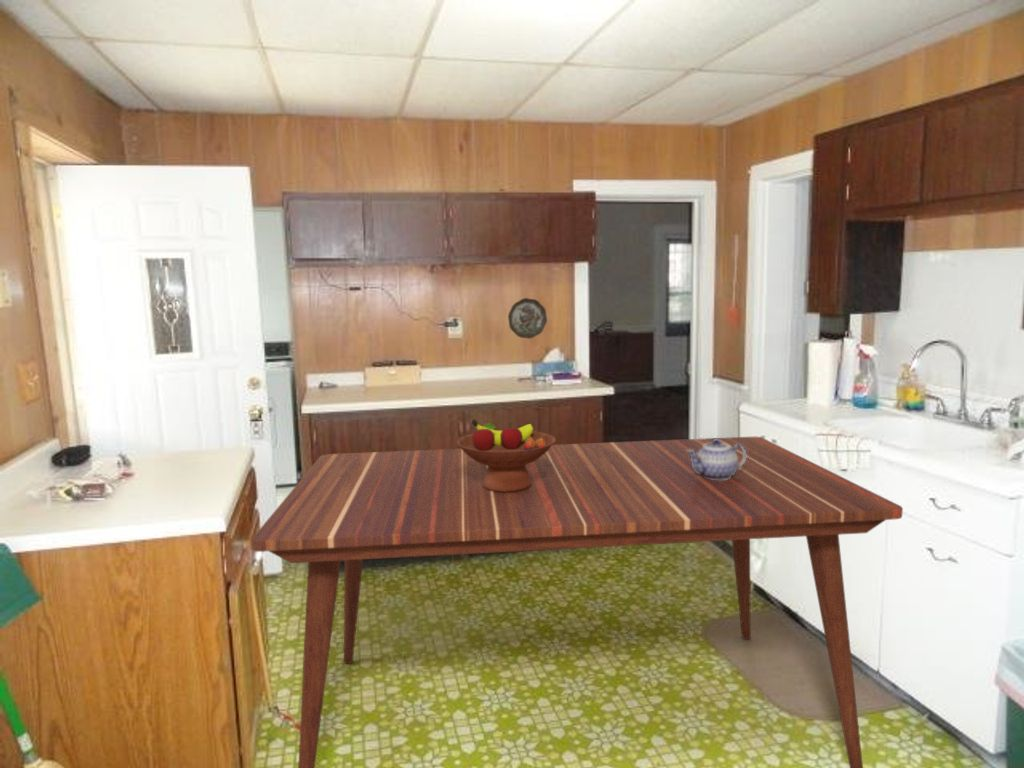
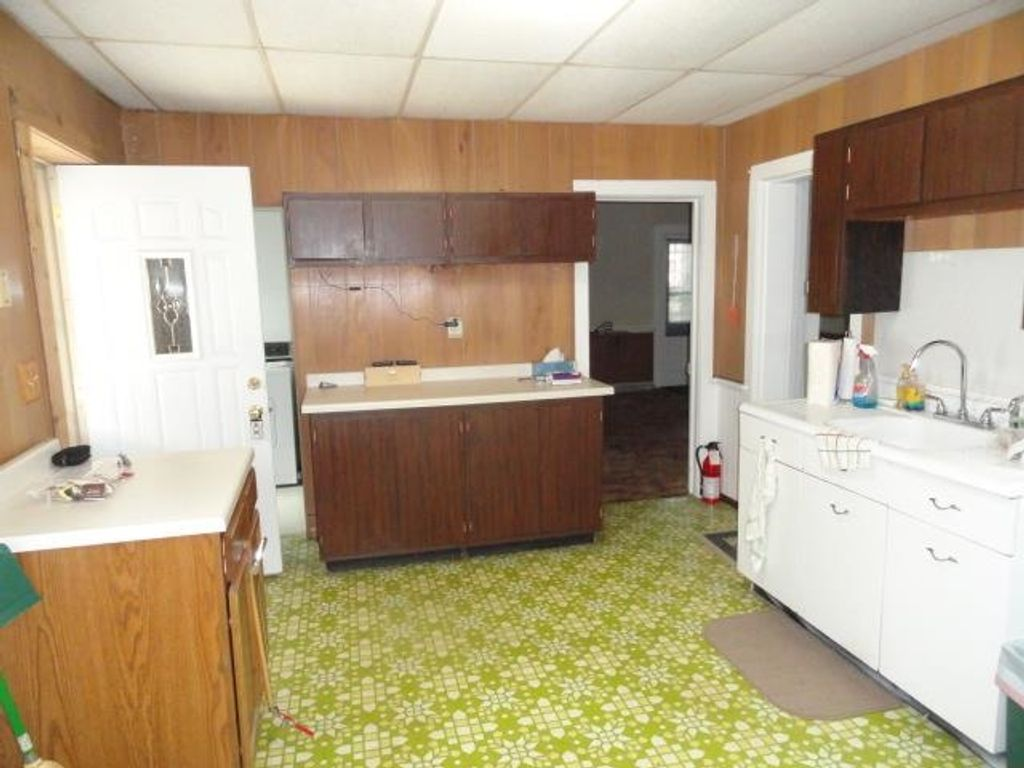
- dining table (564, 548)
- teapot (716, 457)
- fruit bowl (506, 453)
- decorative plate (527, 318)
